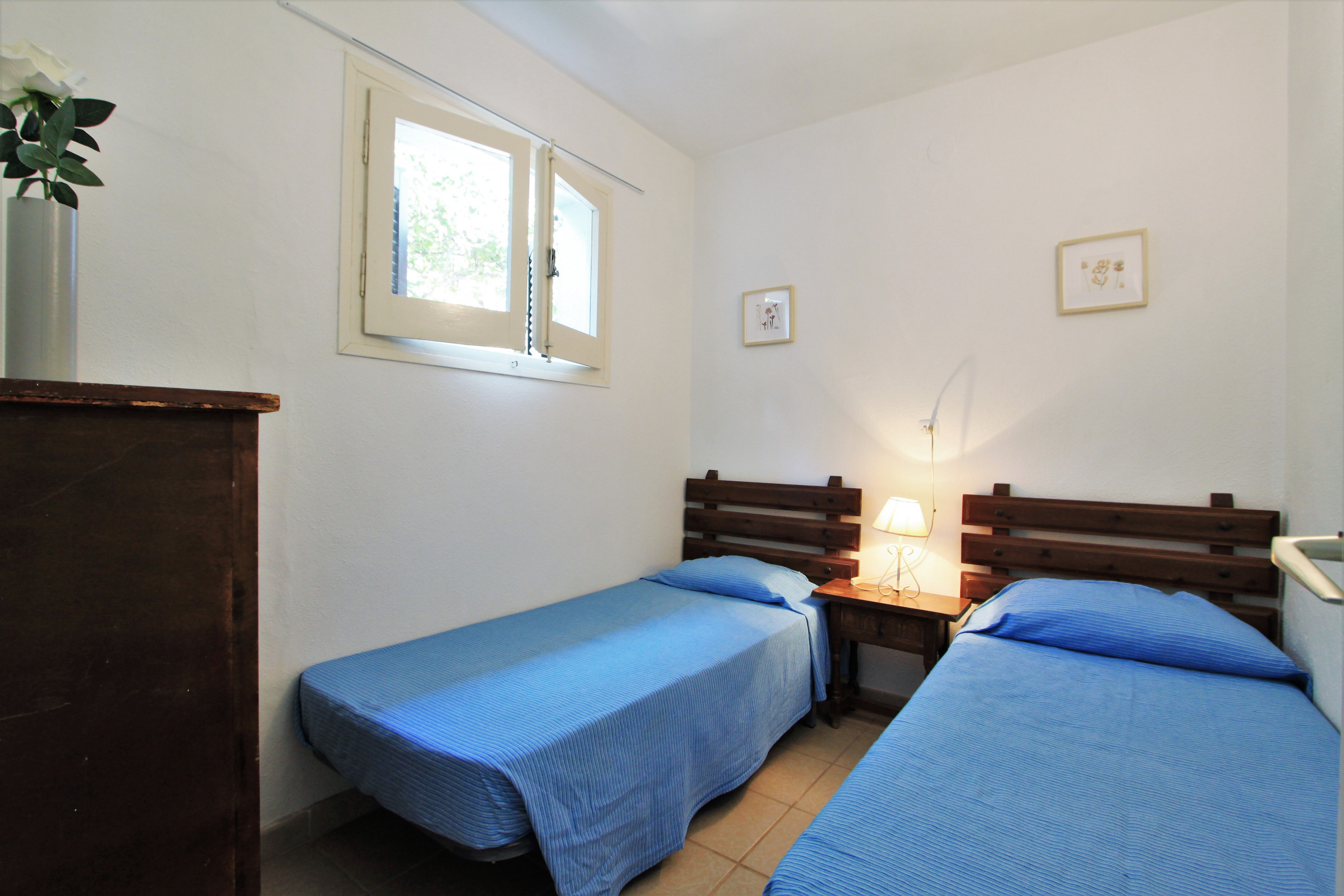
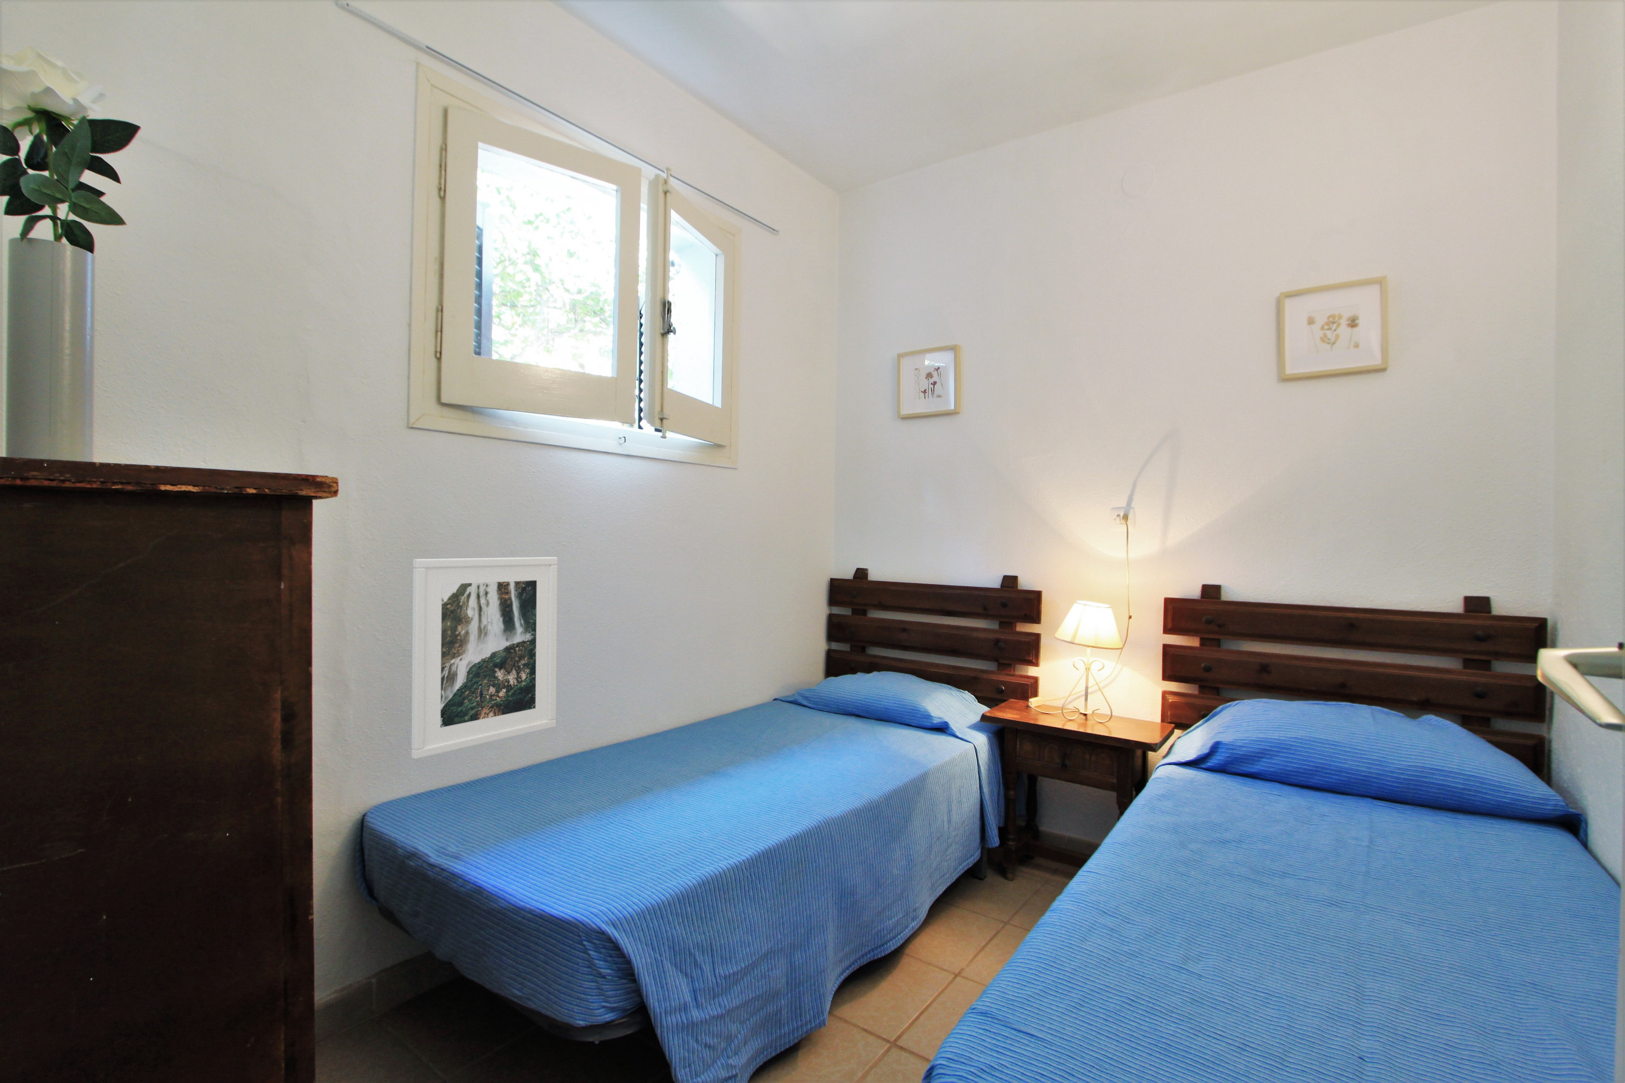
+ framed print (490, 649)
